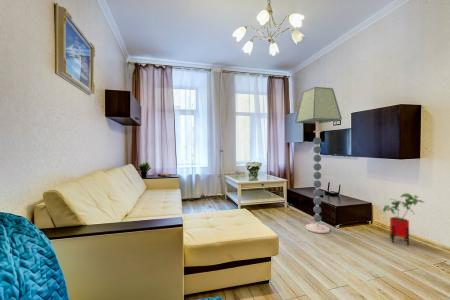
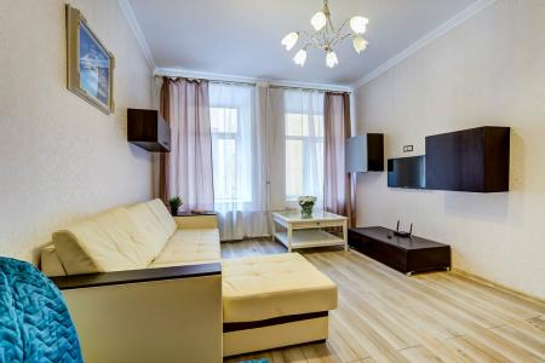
- house plant (400, 218)
- floor lamp (317, 159)
